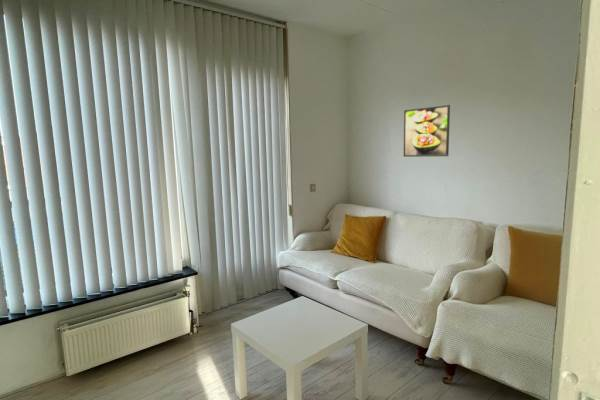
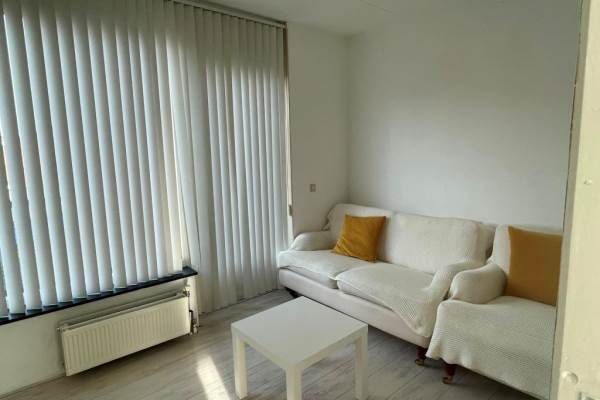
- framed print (425, 132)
